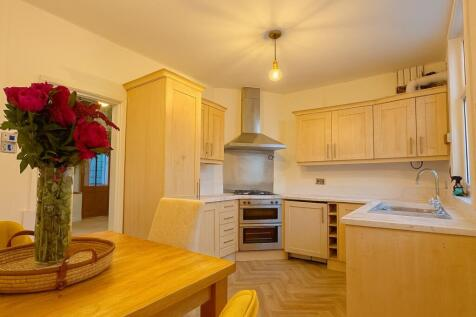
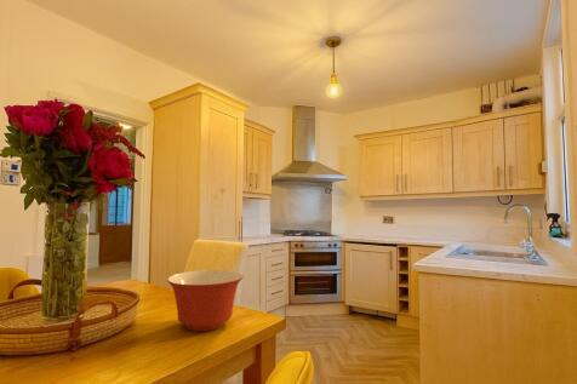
+ mixing bowl (205, 299)
